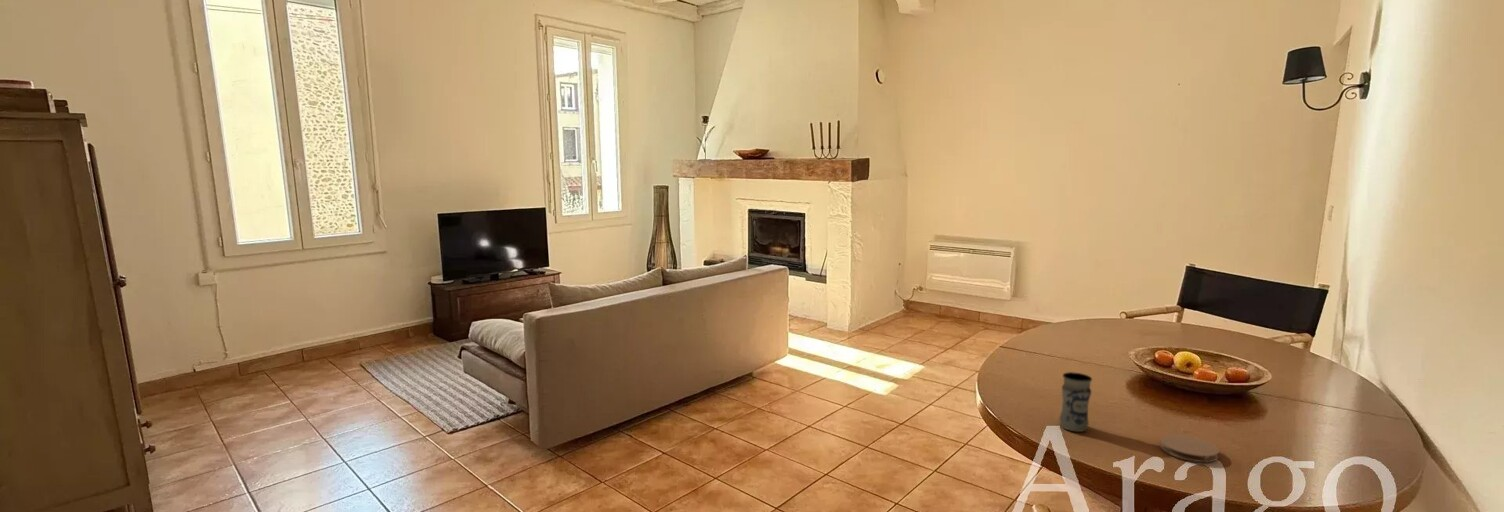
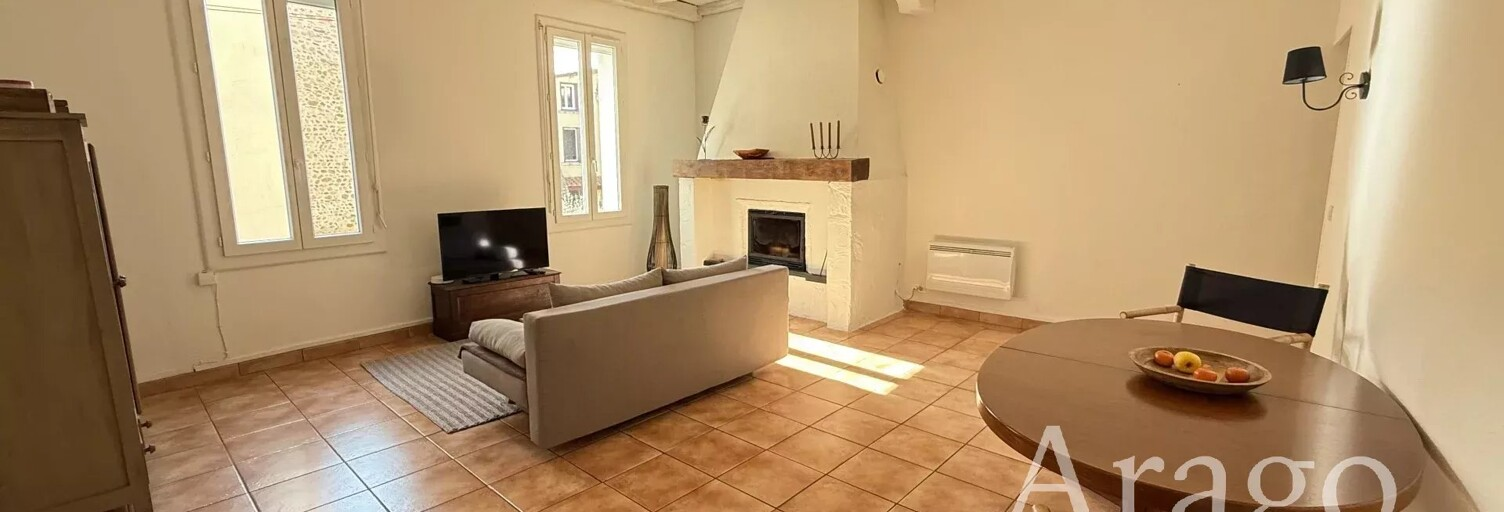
- coaster (1188, 448)
- jar (1075, 401)
